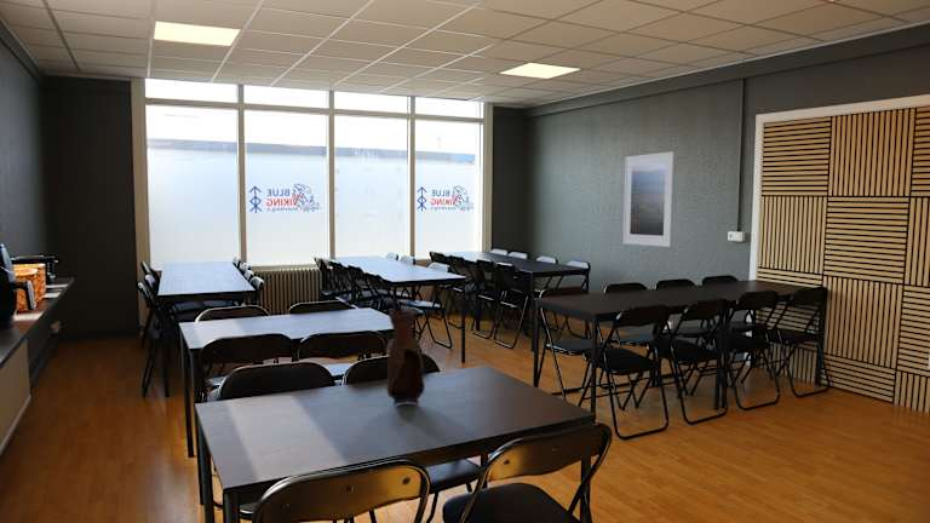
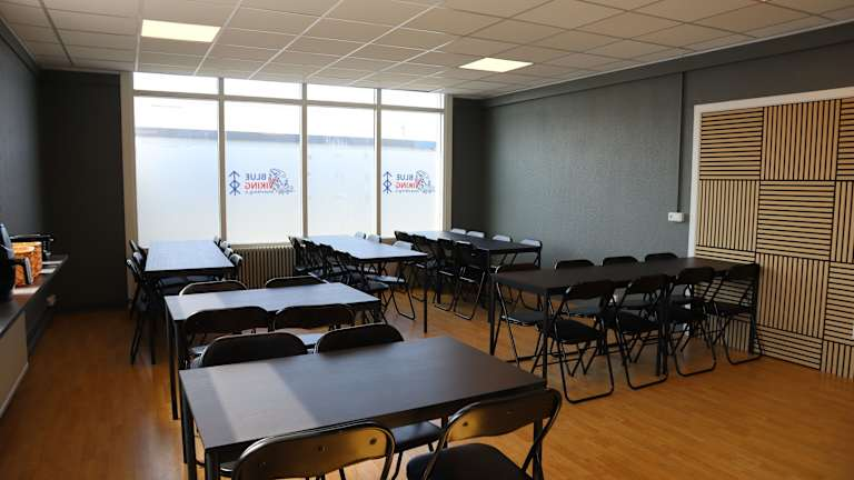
- vase (404, 358)
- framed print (647, 200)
